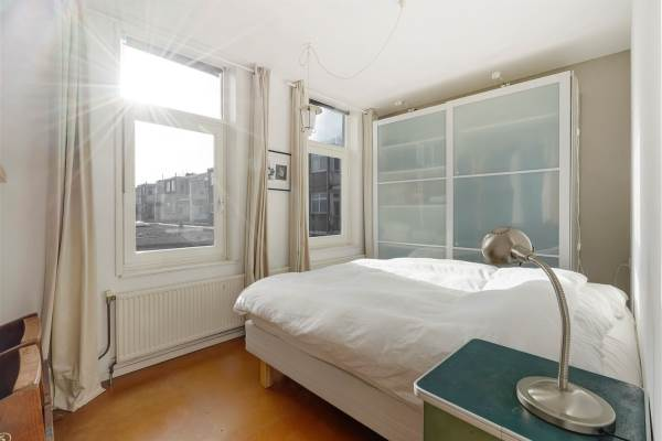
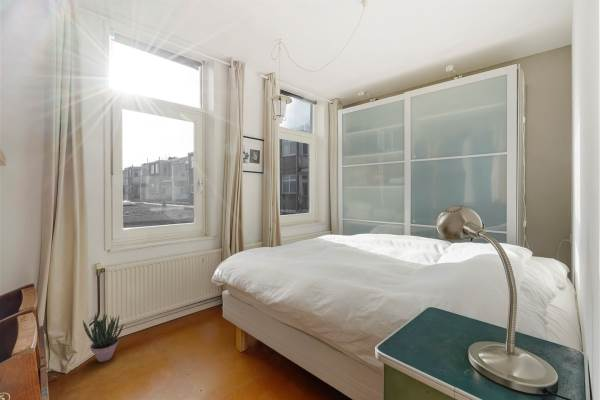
+ potted plant (103, 336)
